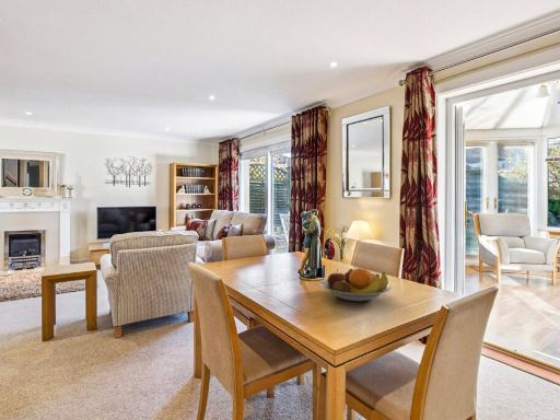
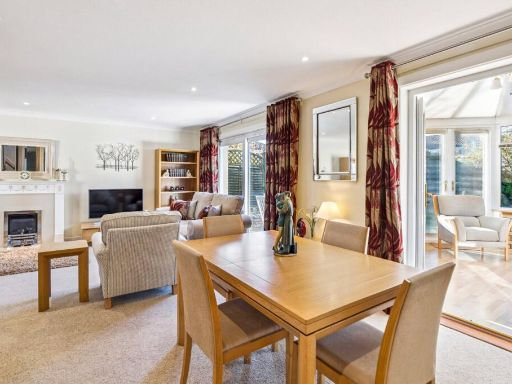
- fruit bowl (354, 281)
